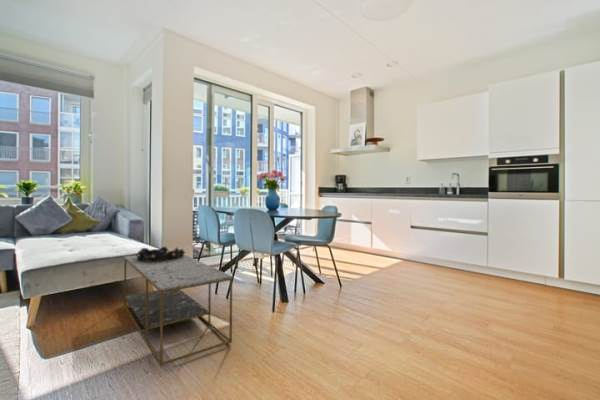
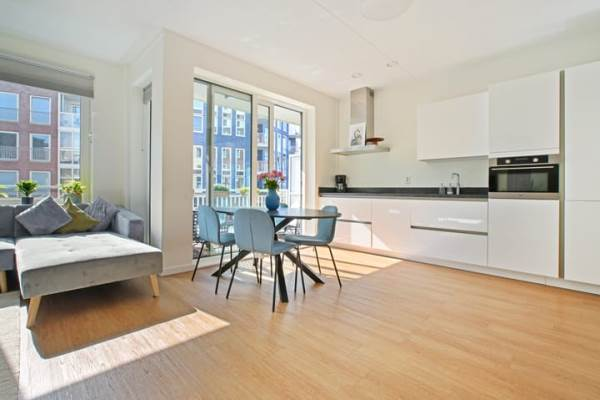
- decorative bowl (160, 252)
- coffee table (170, 293)
